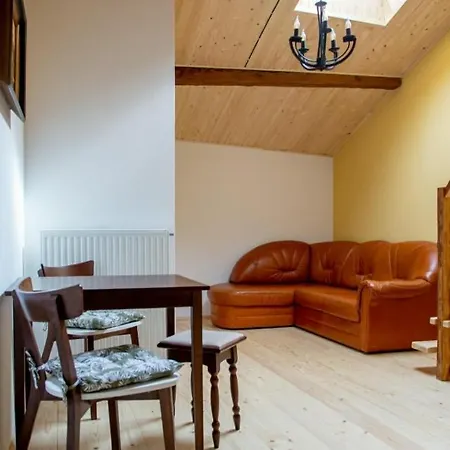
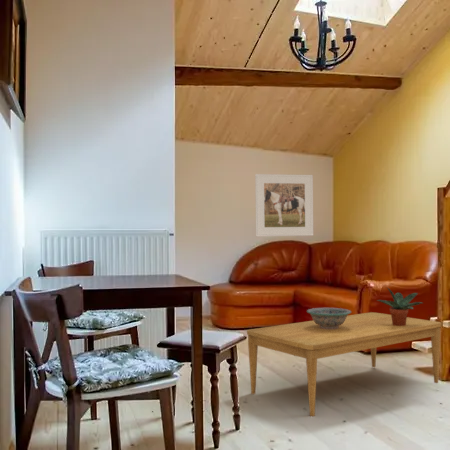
+ decorative bowl (329, 318)
+ coffee table (344, 353)
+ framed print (284, 205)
+ potted plant (399, 305)
